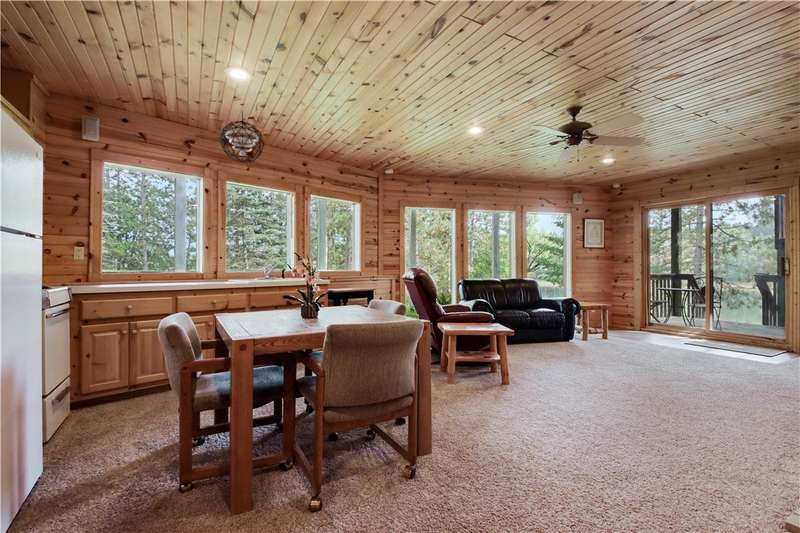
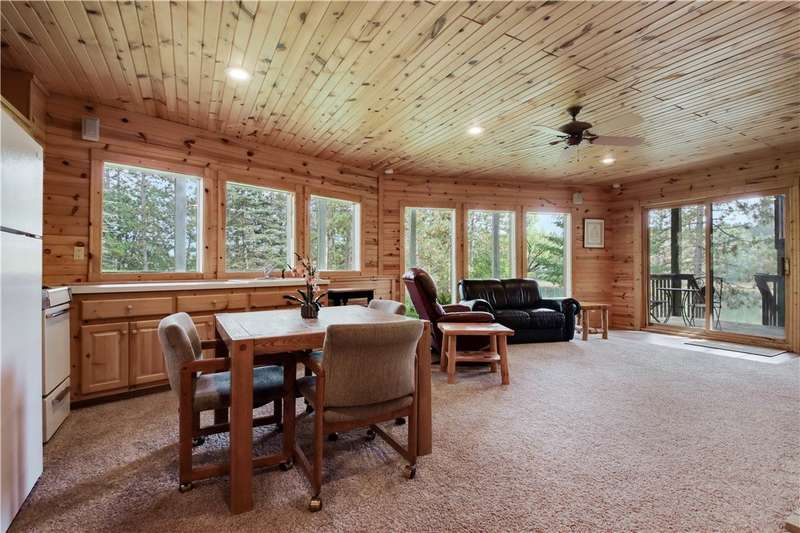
- pendant light (242, 136)
